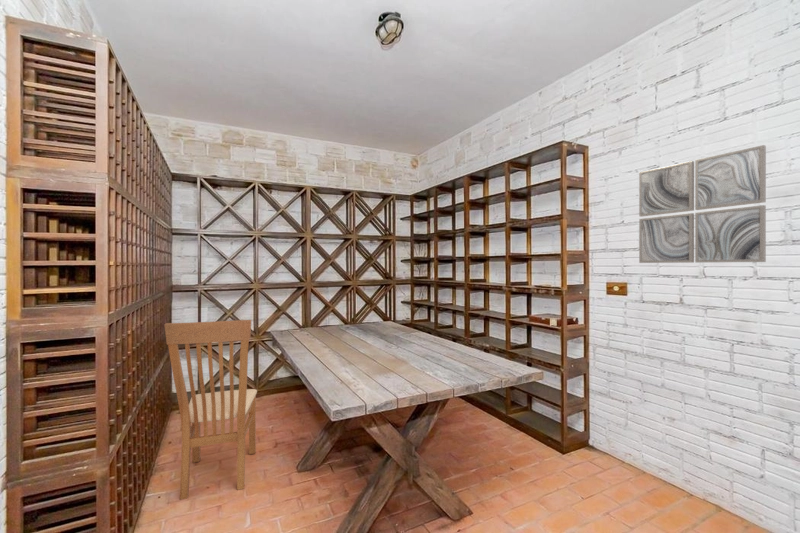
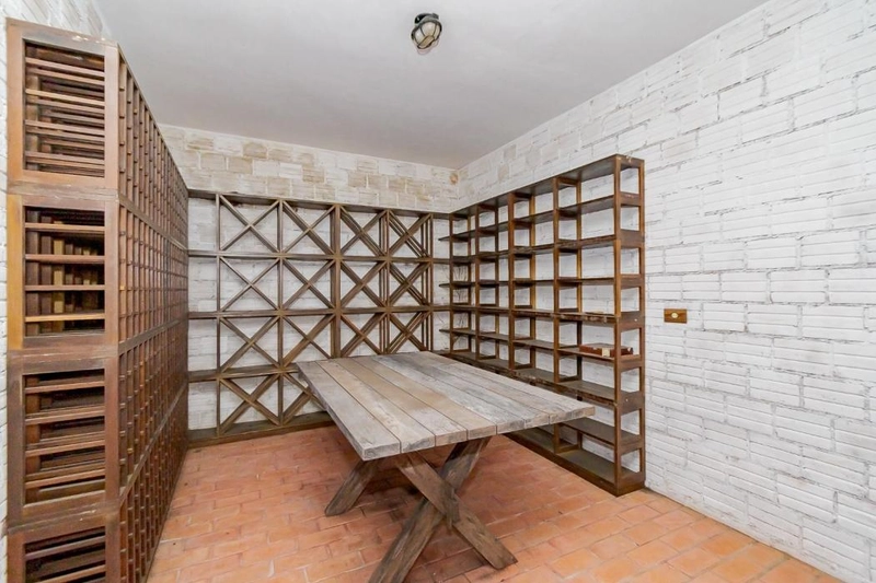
- wall art (693, 210)
- chair (218, 395)
